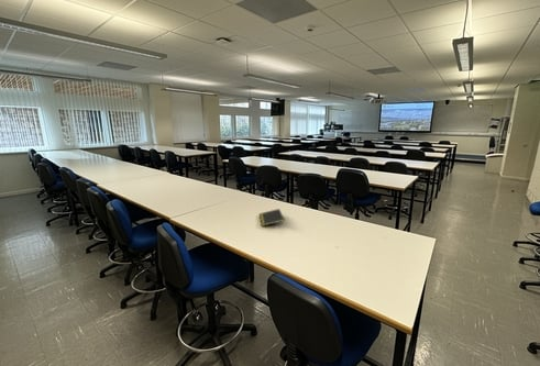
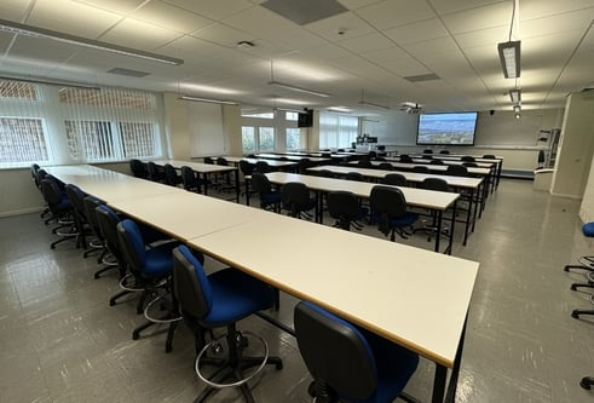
- notepad (271, 217)
